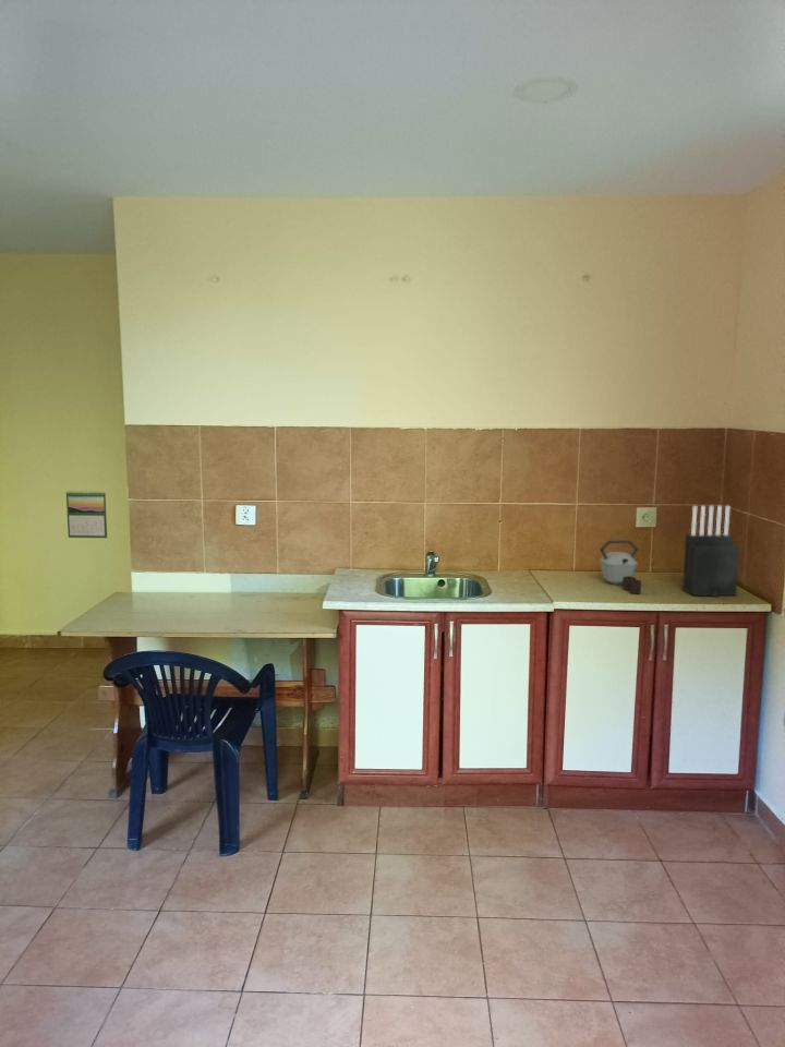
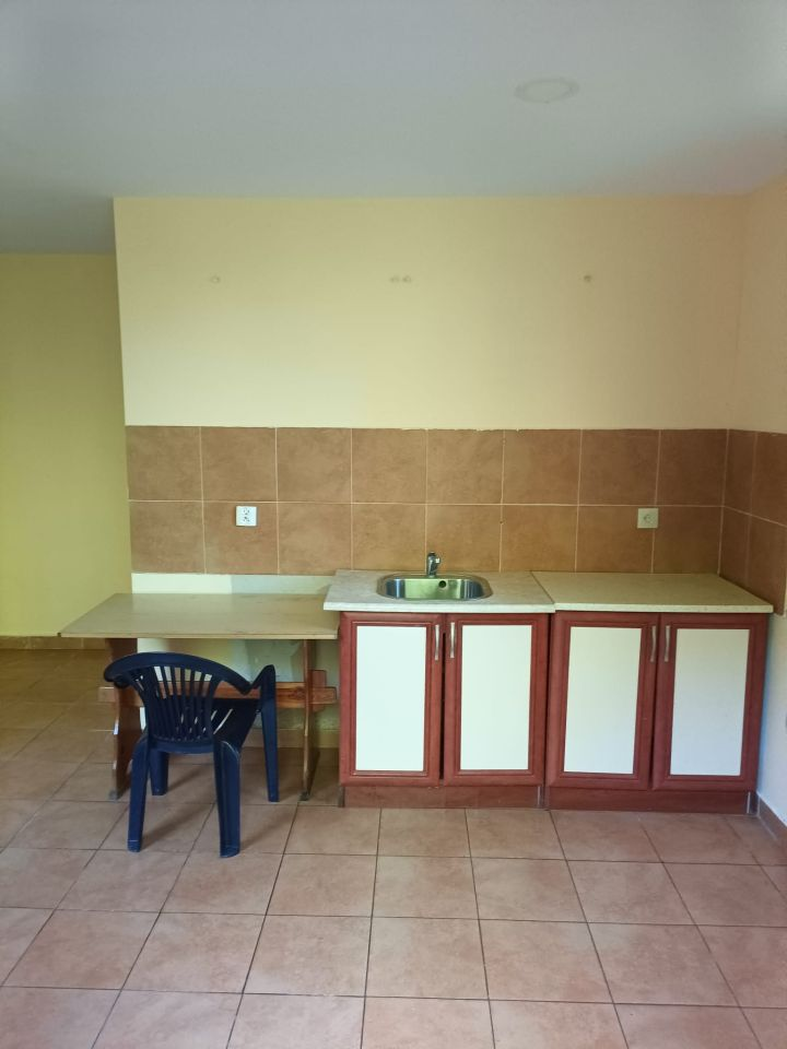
- kettle (625, 565)
- calendar (86, 514)
- knife block (713, 550)
